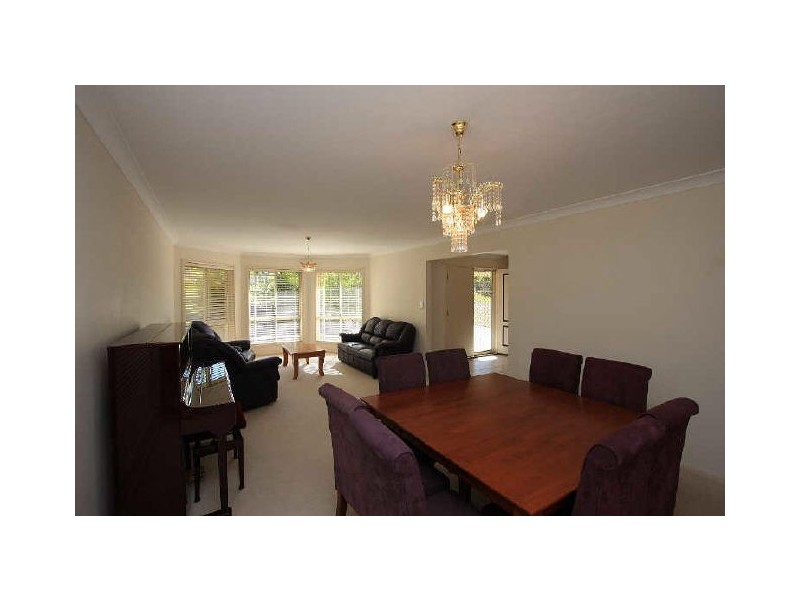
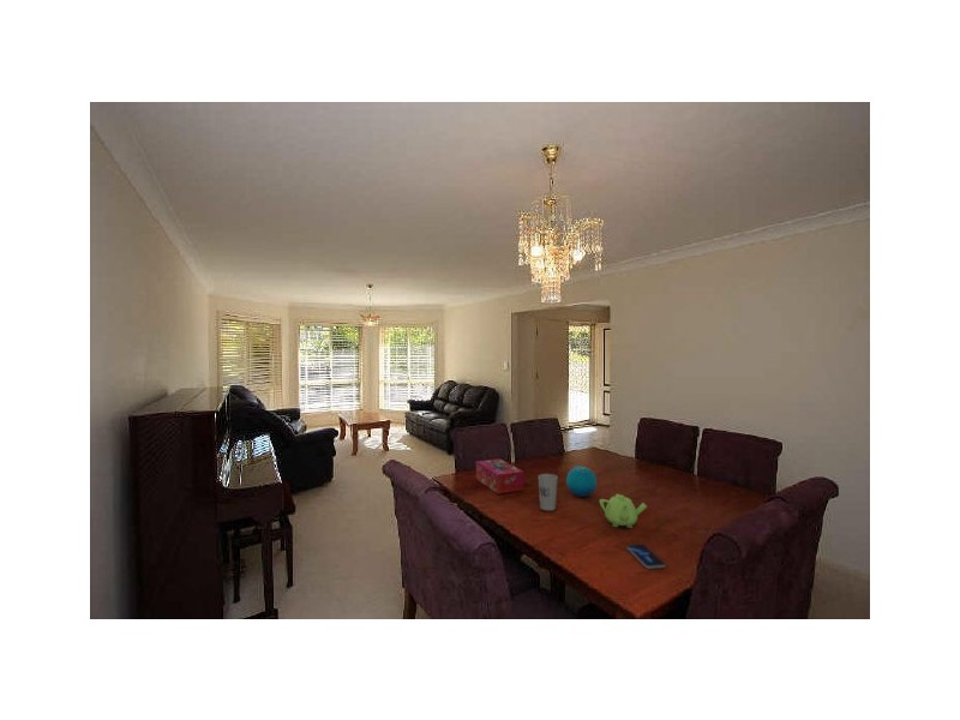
+ teapot (623, 510)
+ cup (547, 492)
+ tissue box (498, 474)
+ smartphone (644, 556)
+ decorative orb (581, 481)
